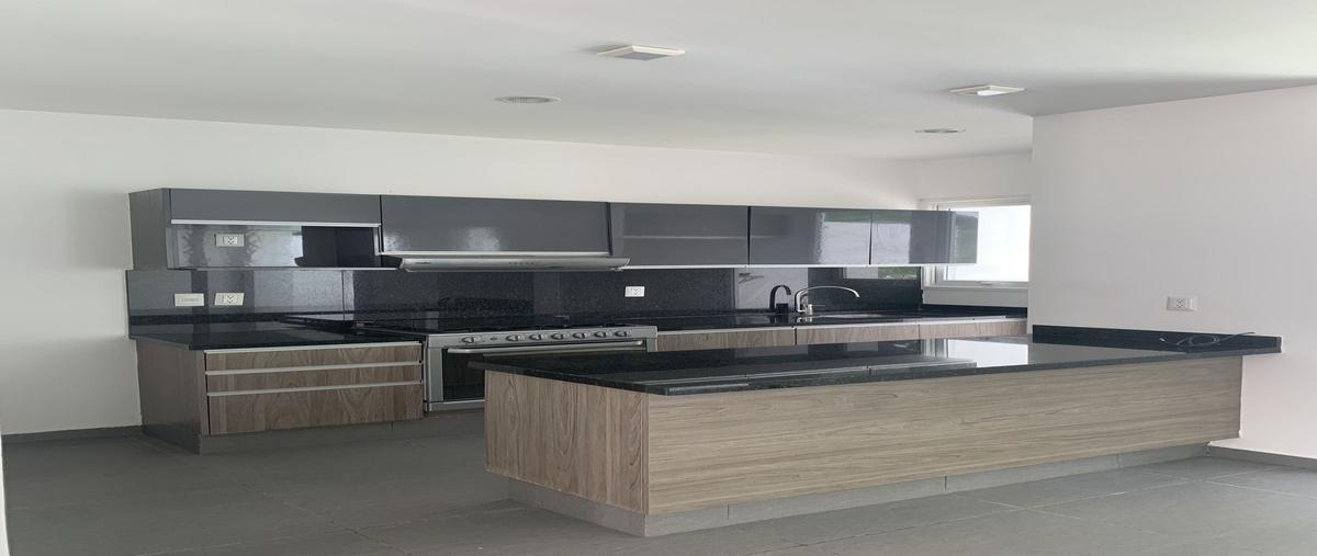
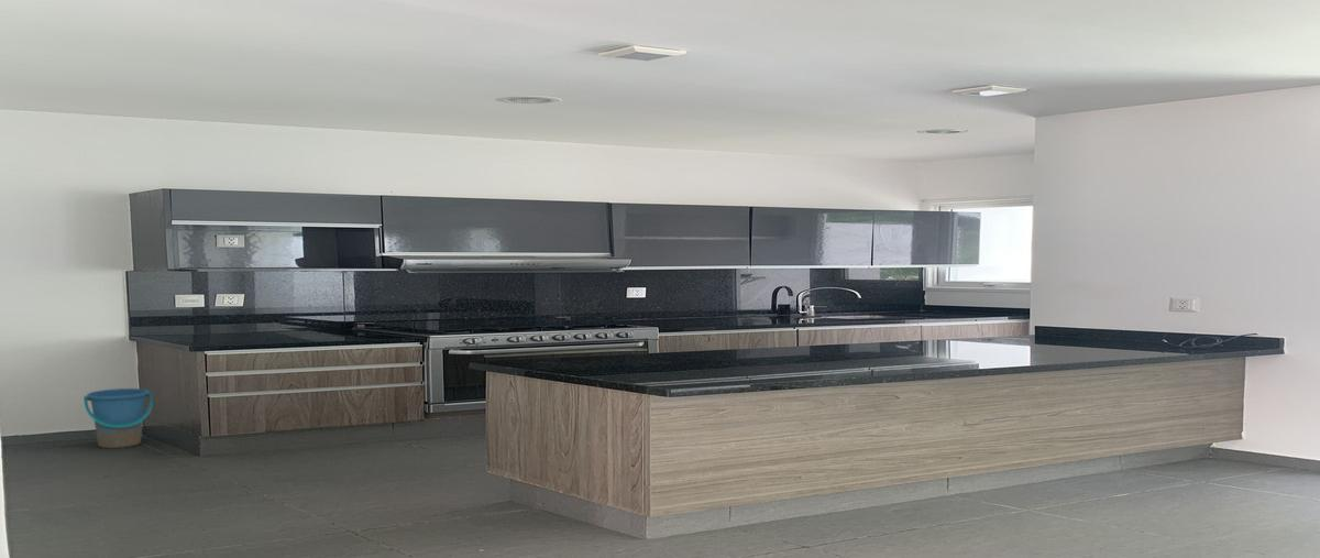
+ bucket (119, 418)
